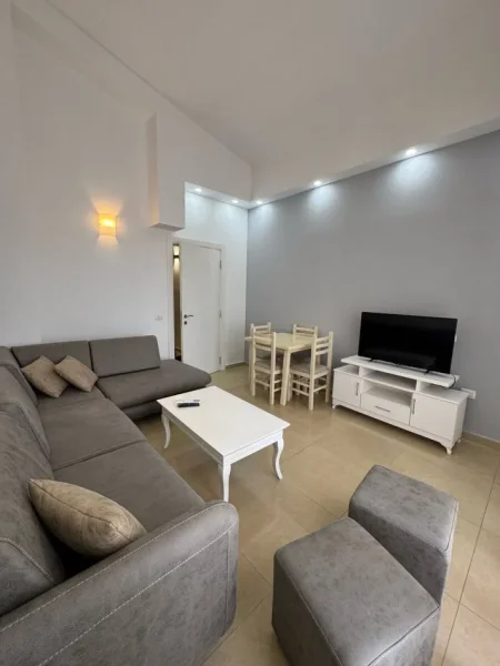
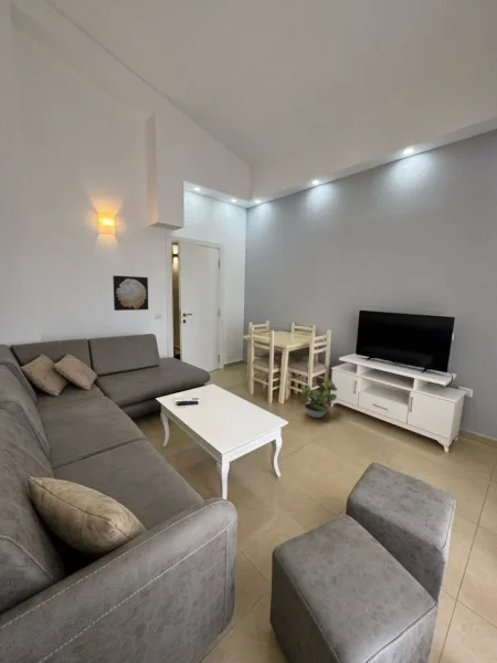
+ wall art (130, 293)
+ potted plant (318, 398)
